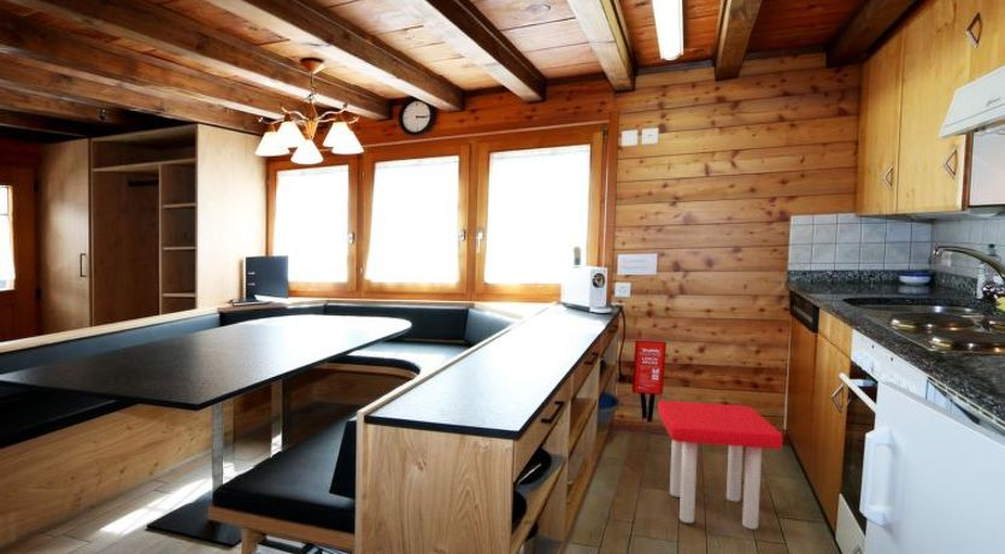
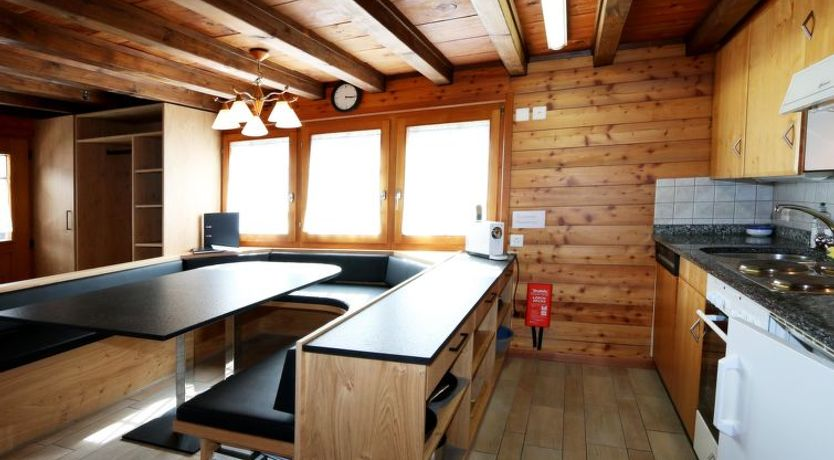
- stool (728, 462)
